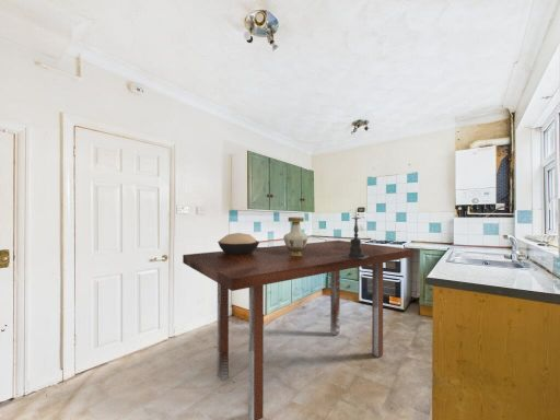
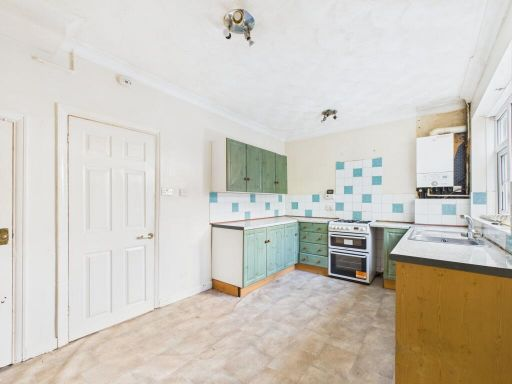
- dining table (330, 307)
- vase (295, 235)
- candle holder (355, 233)
- decorative bowl (237, 242)
